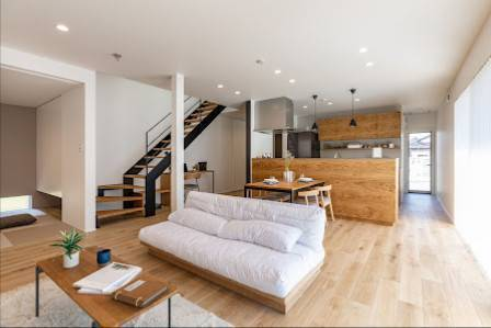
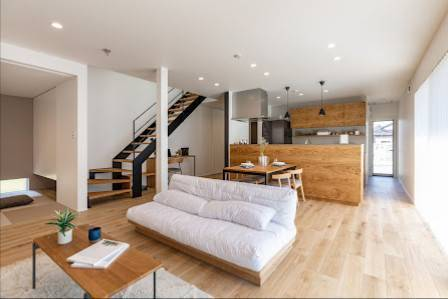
- notebook (139, 291)
